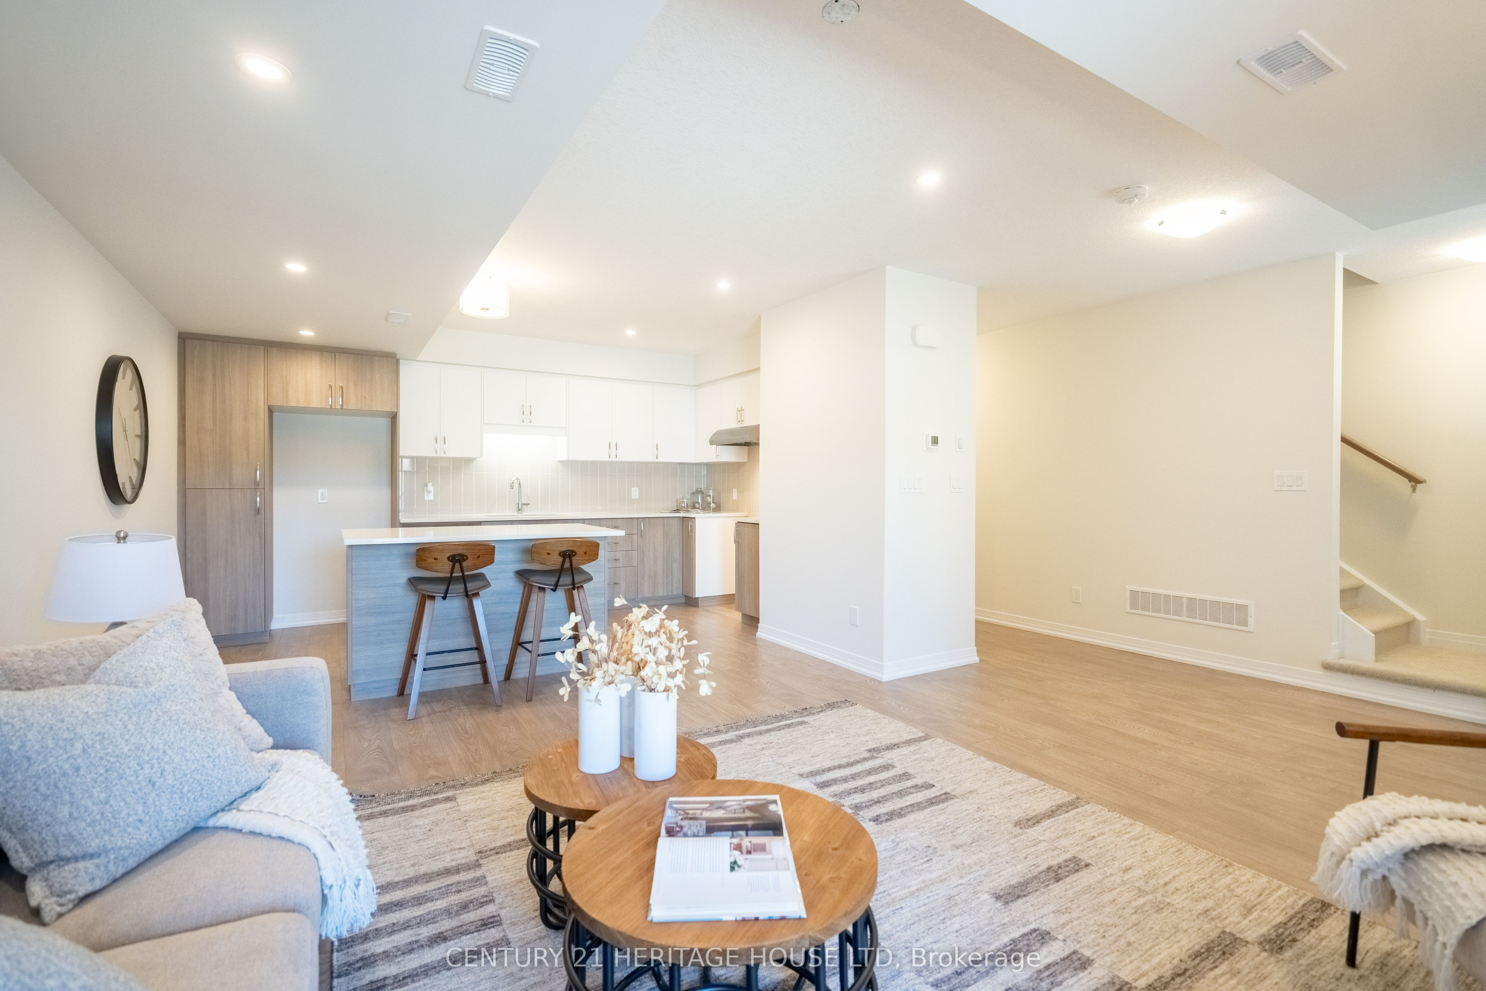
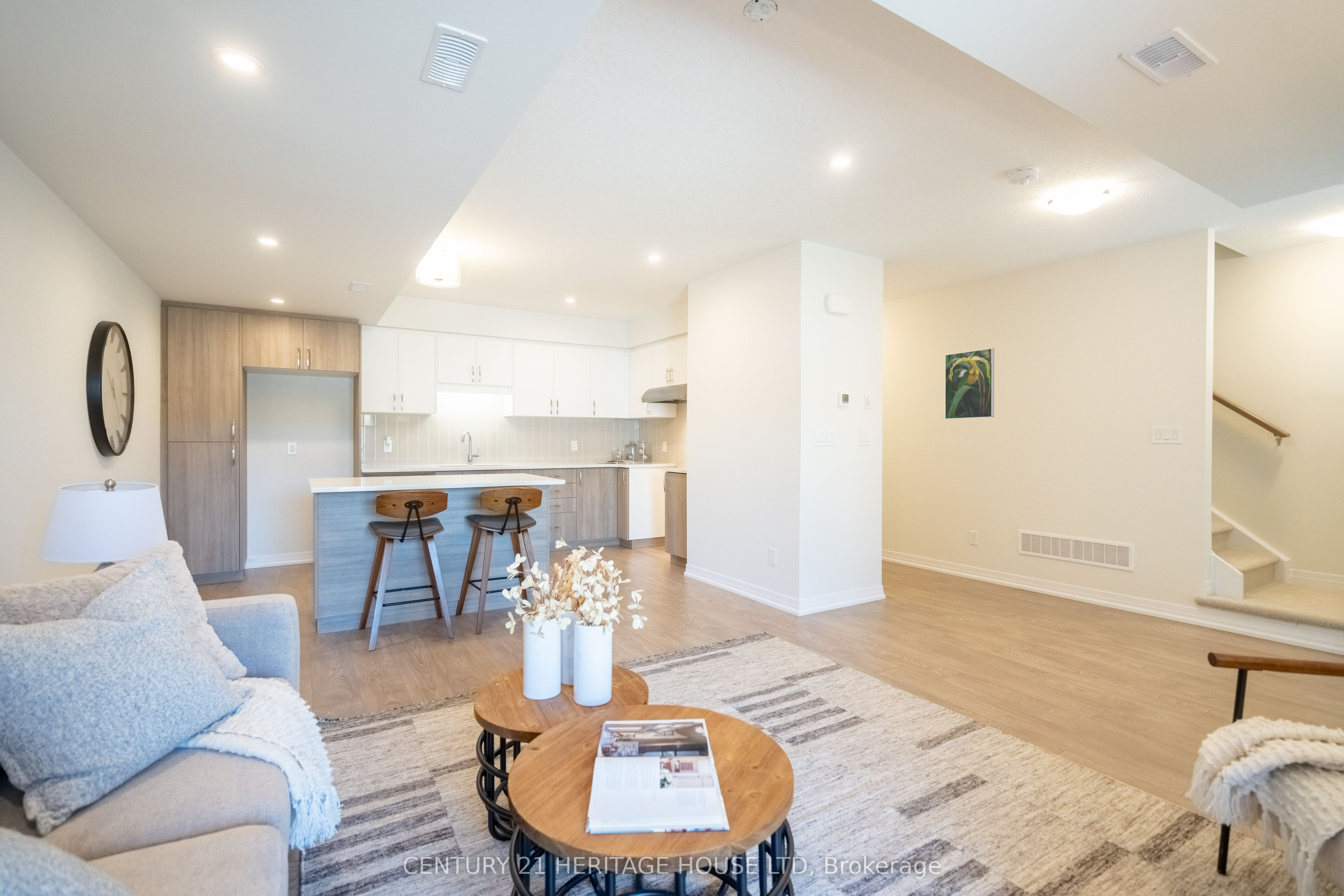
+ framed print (968, 385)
